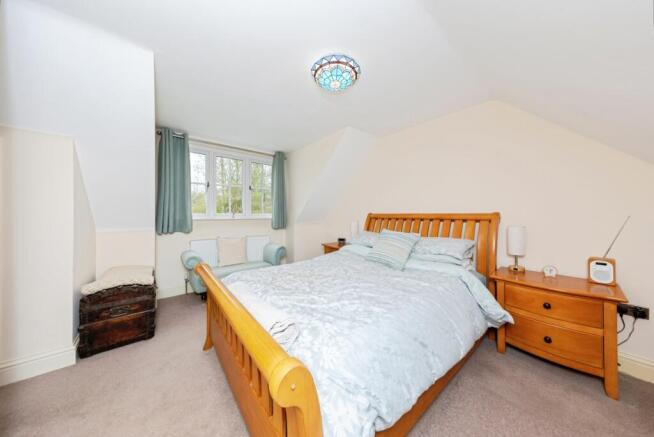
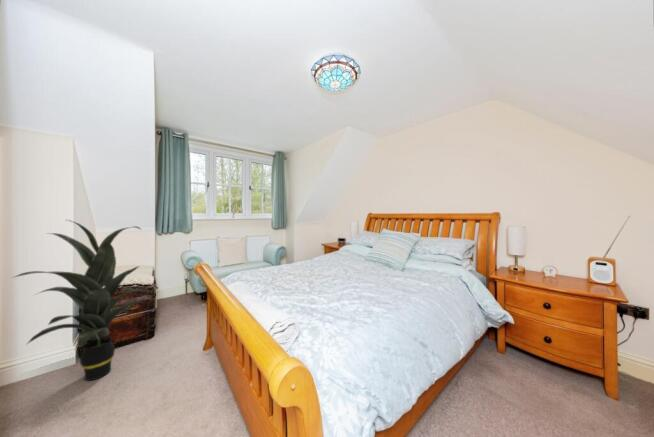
+ indoor plant (89, 297)
